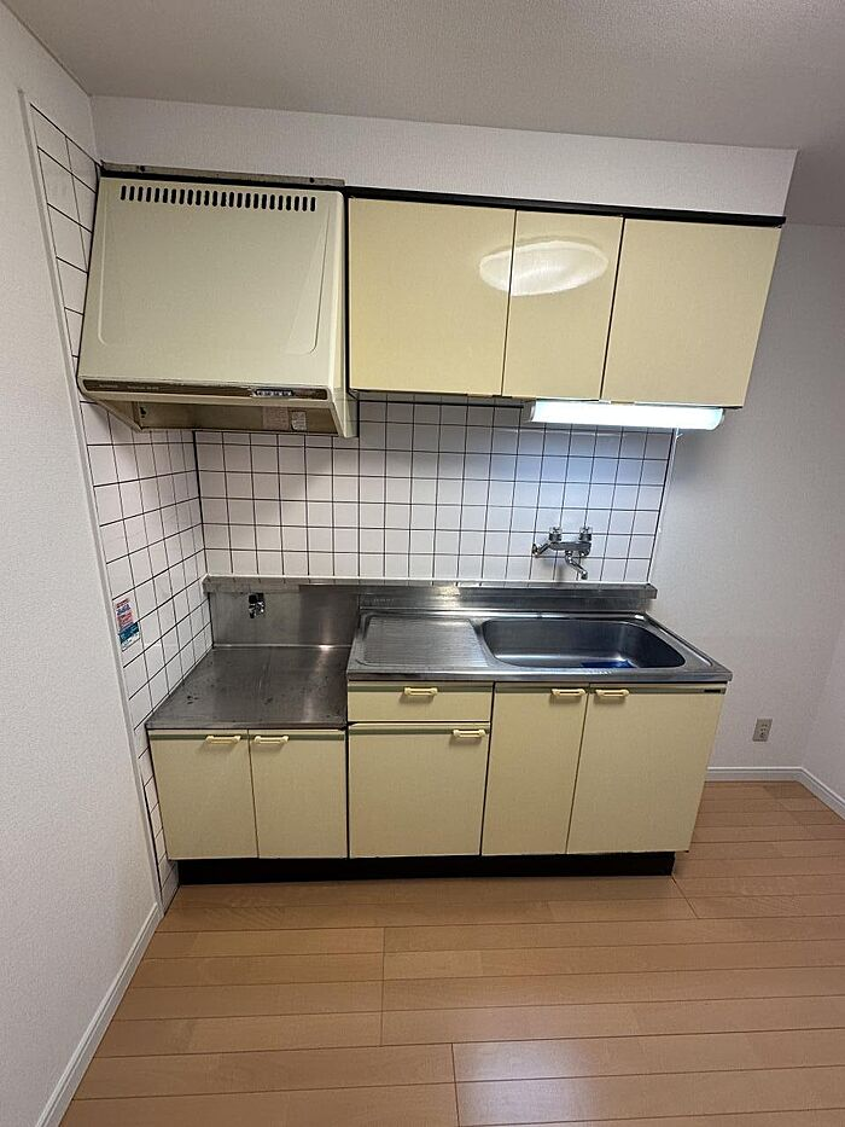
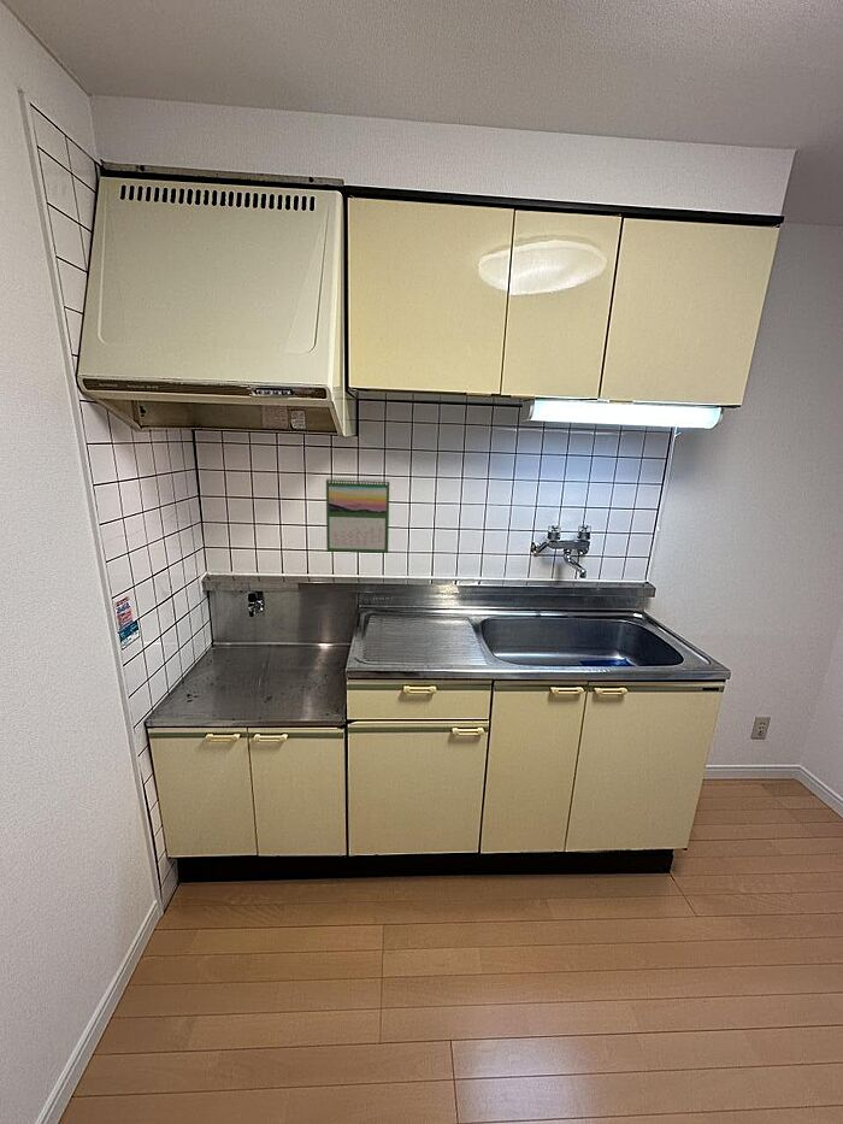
+ calendar (358, 514)
